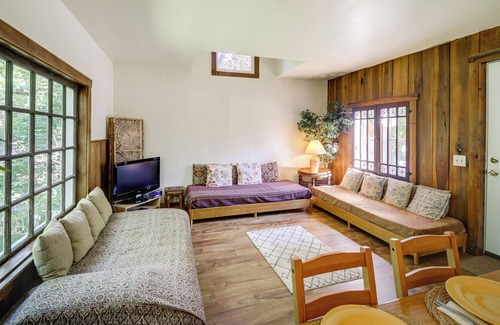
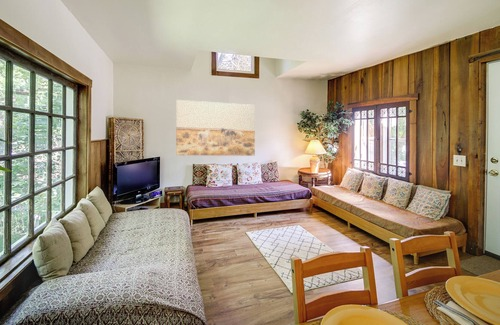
+ wall art (217, 129)
